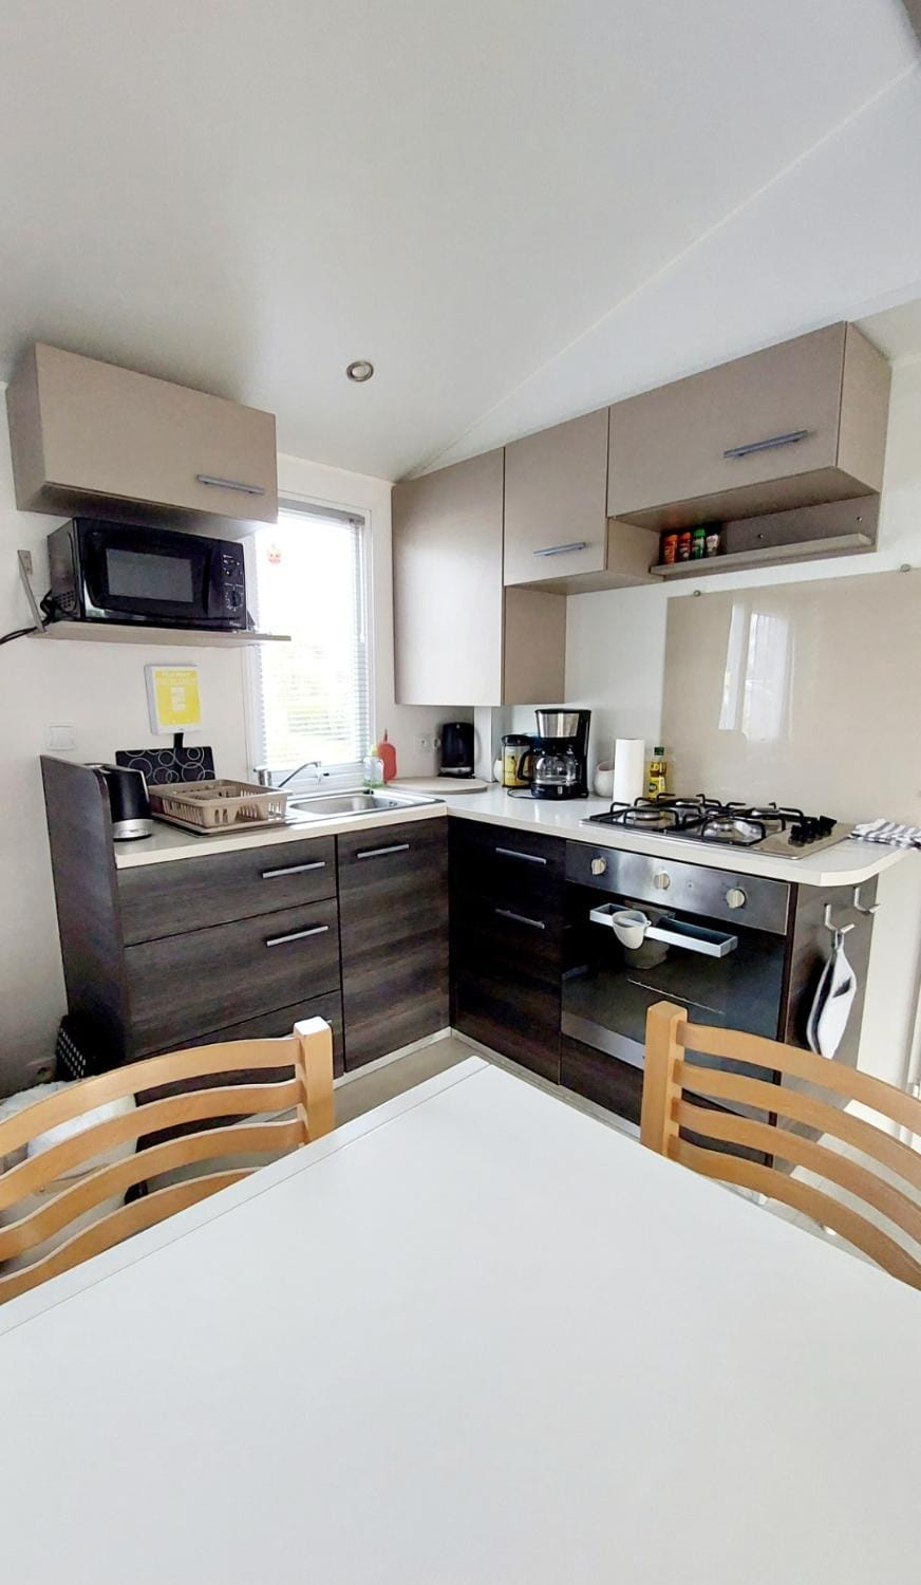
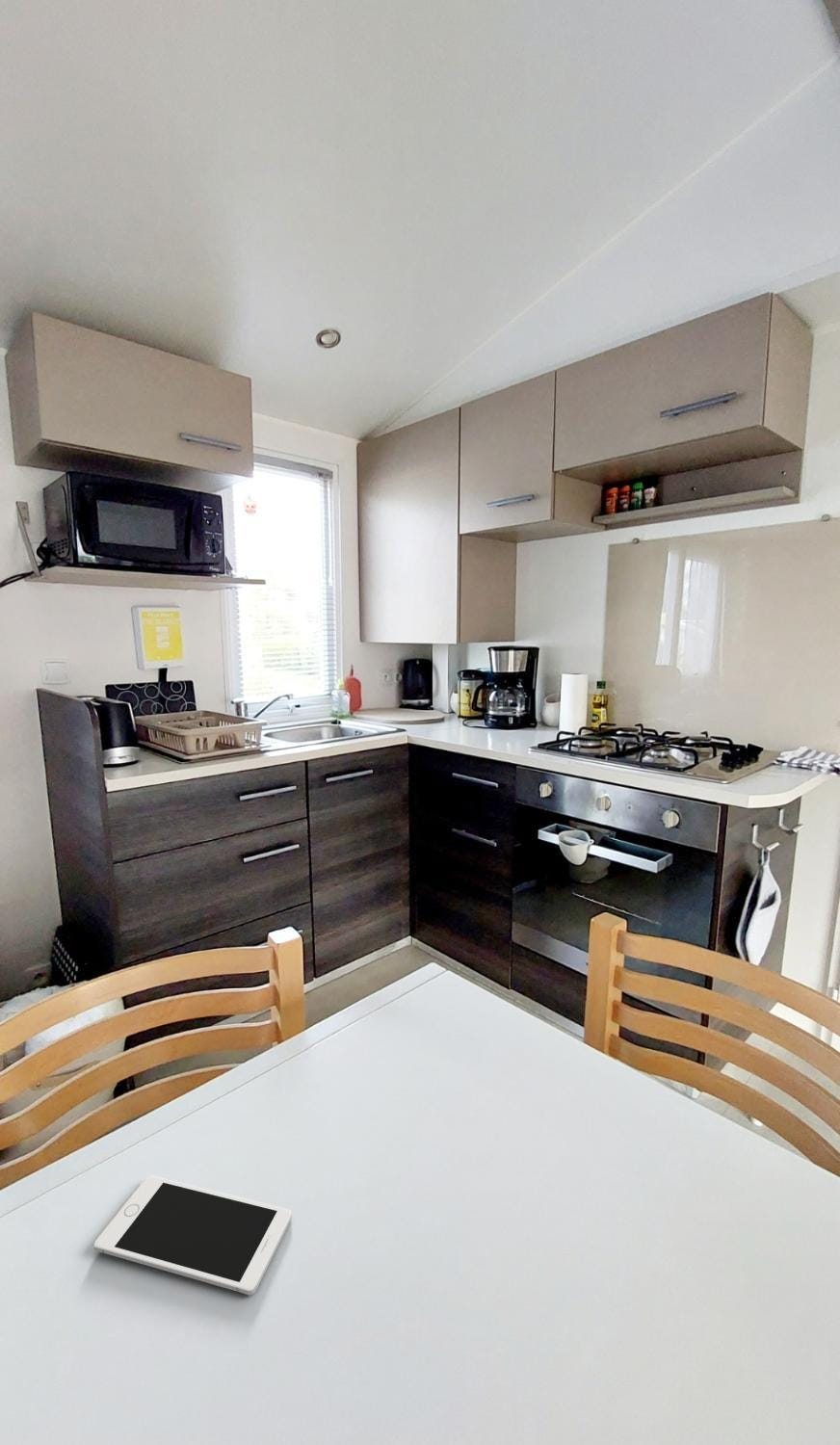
+ cell phone (196, 1229)
